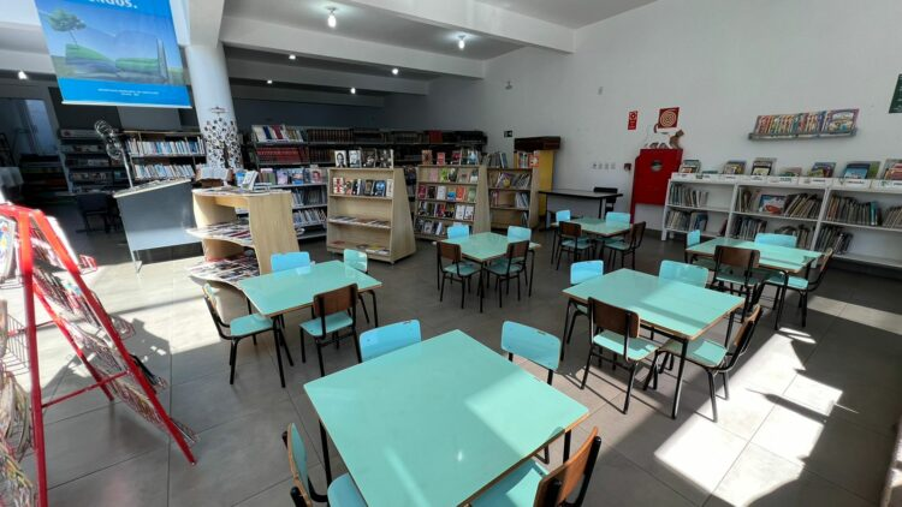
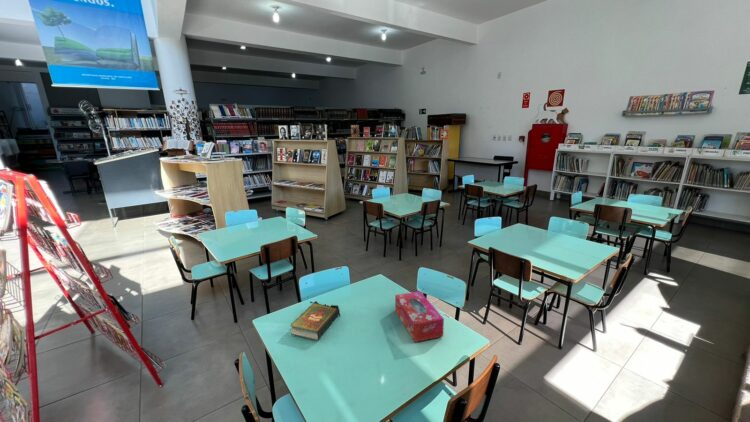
+ book (317, 318)
+ tissue box (417, 314)
